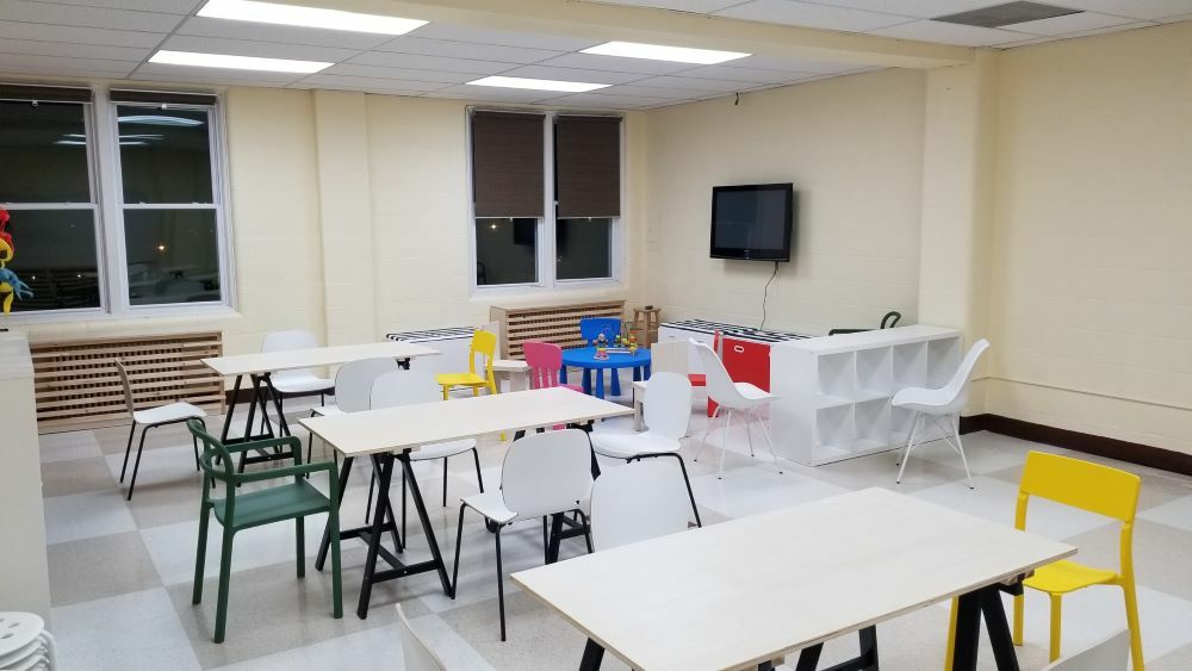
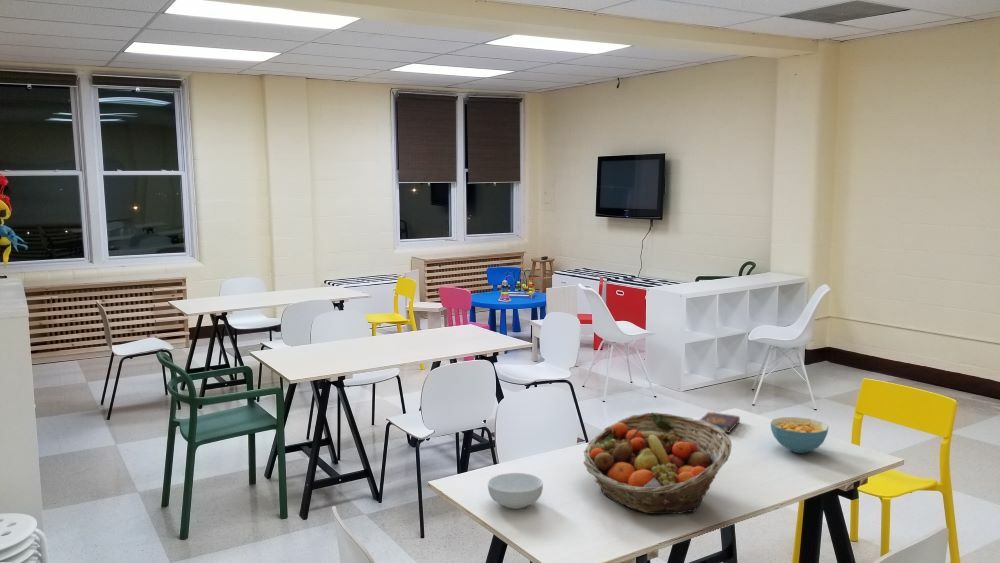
+ cereal bowl (515, 492)
+ book (718, 421)
+ fruit basket (654, 460)
+ cereal bowl (798, 437)
